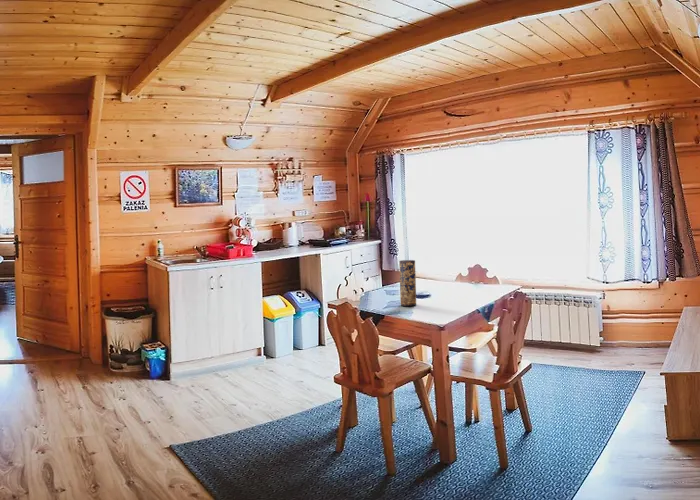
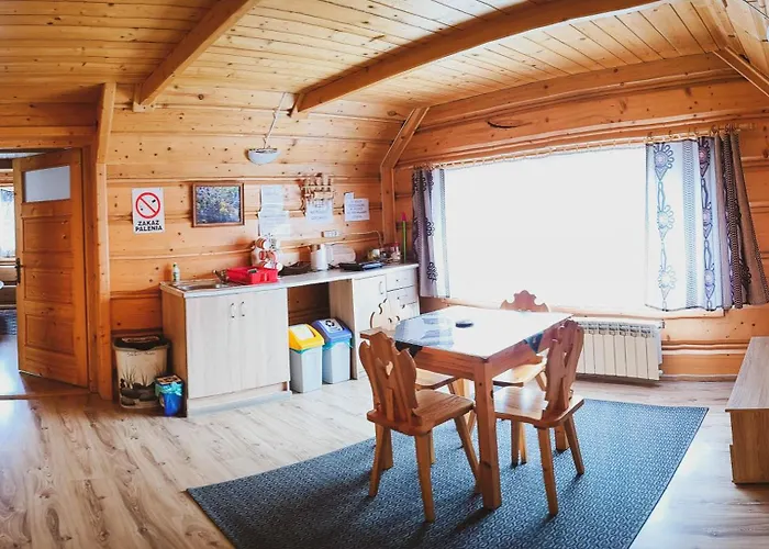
- vase (407, 282)
